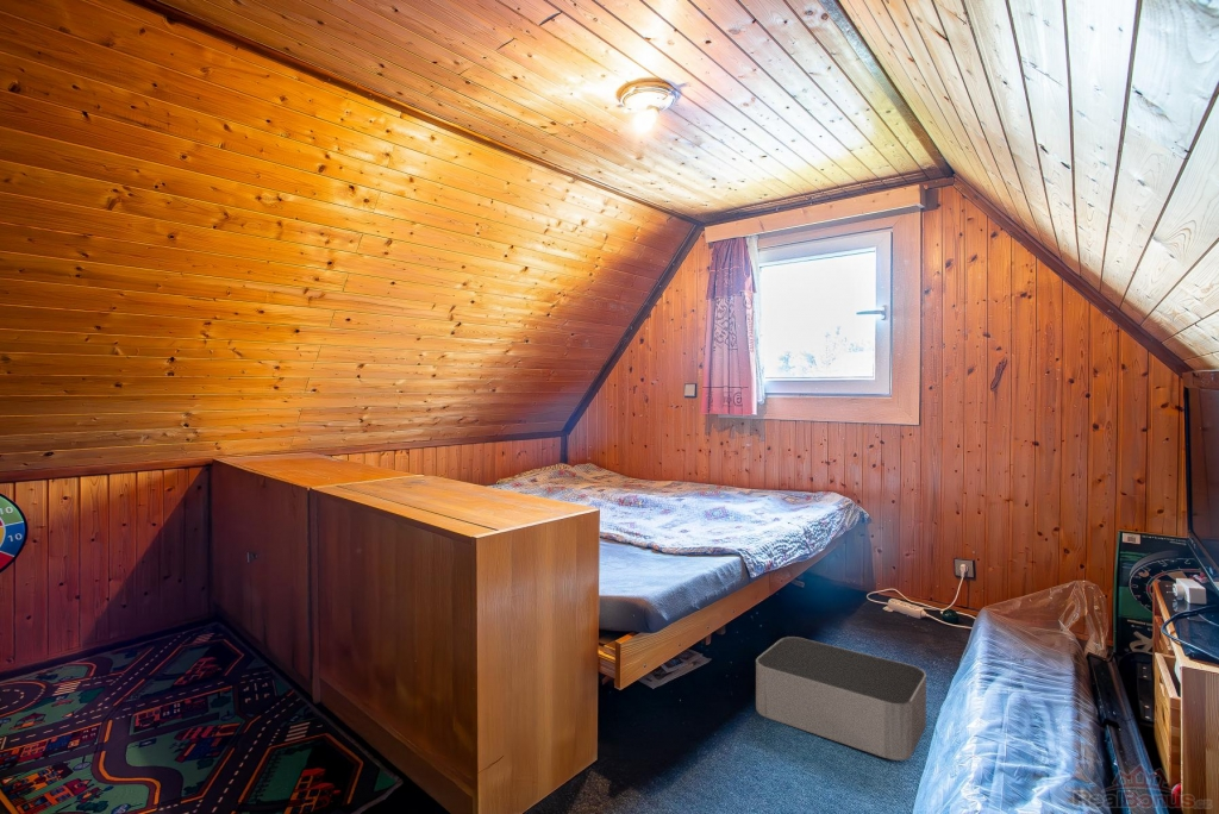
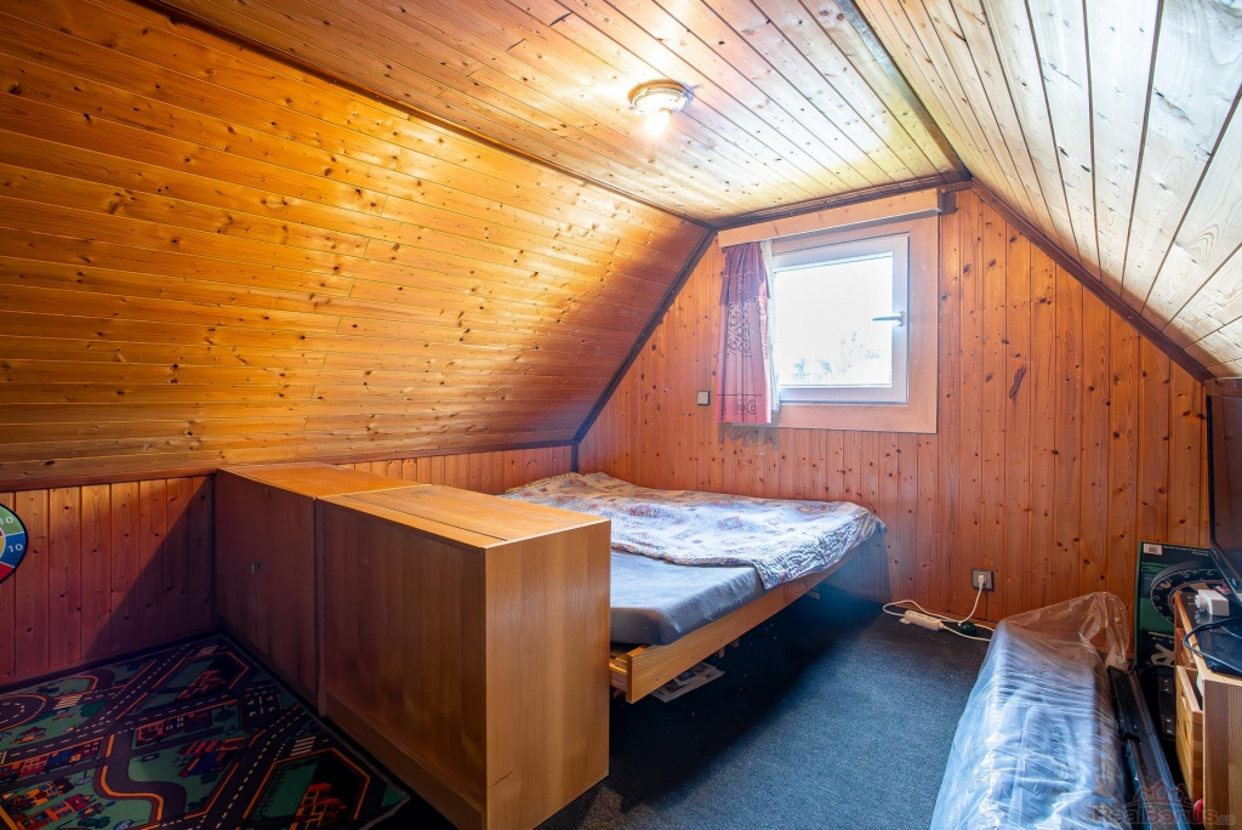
- storage bin (838, 690)
